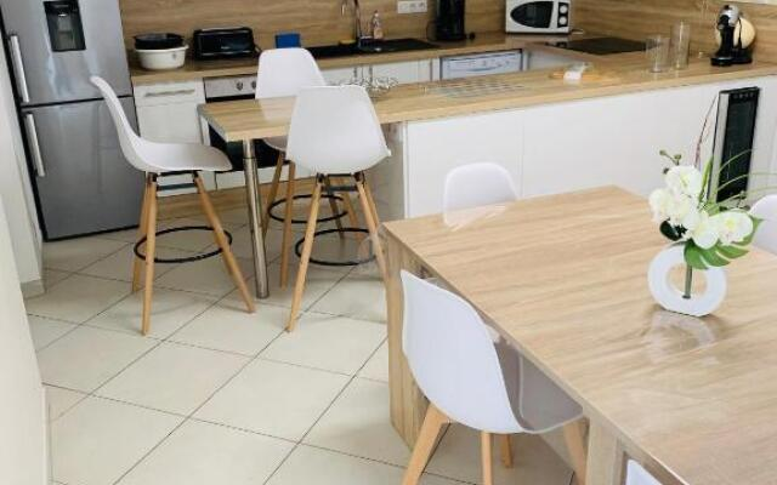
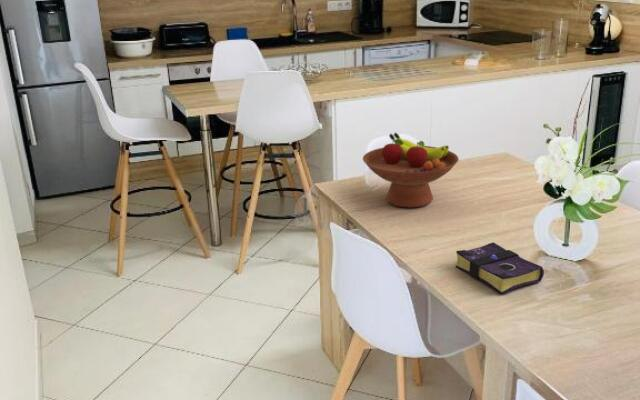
+ fruit bowl (409, 171)
+ book (499, 265)
